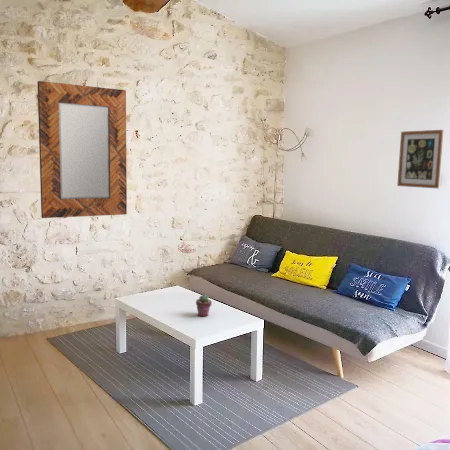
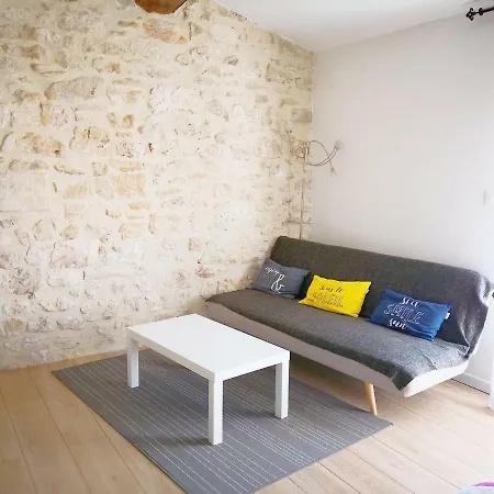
- potted succulent (203, 304)
- wall art (419, 159)
- home mirror (84, 152)
